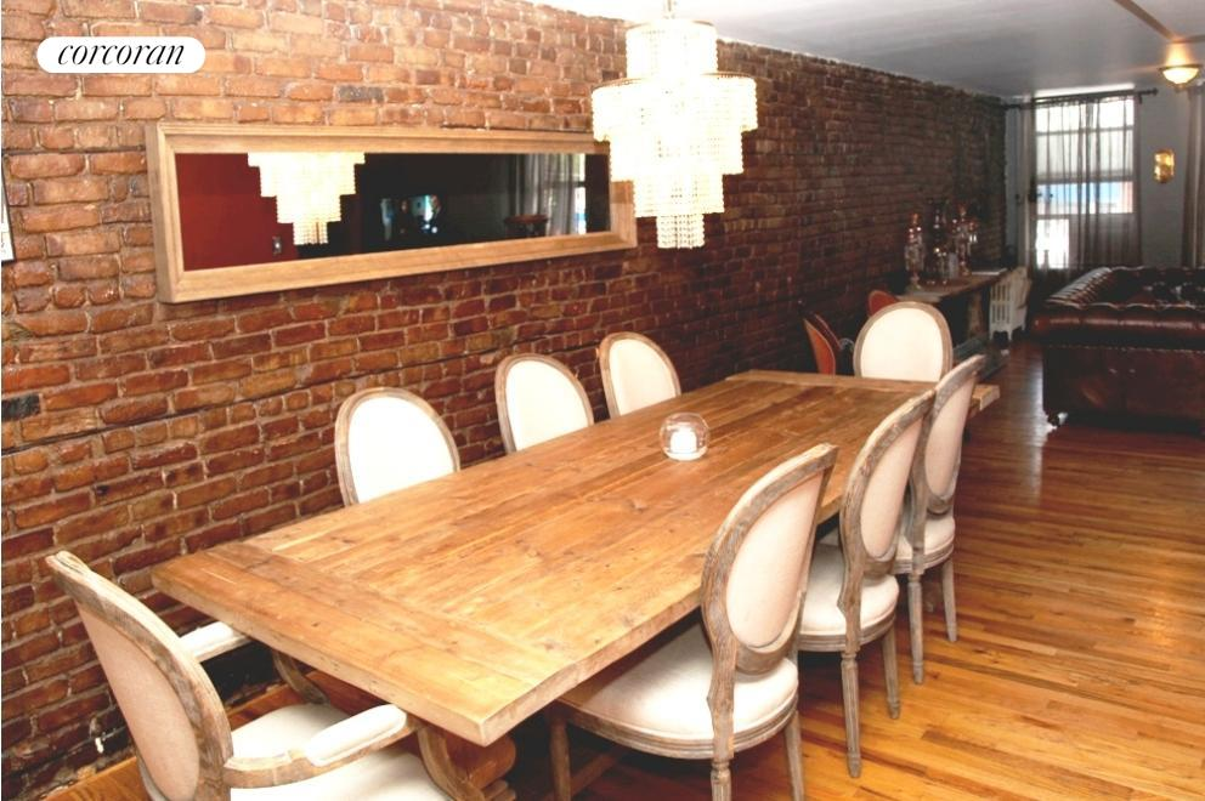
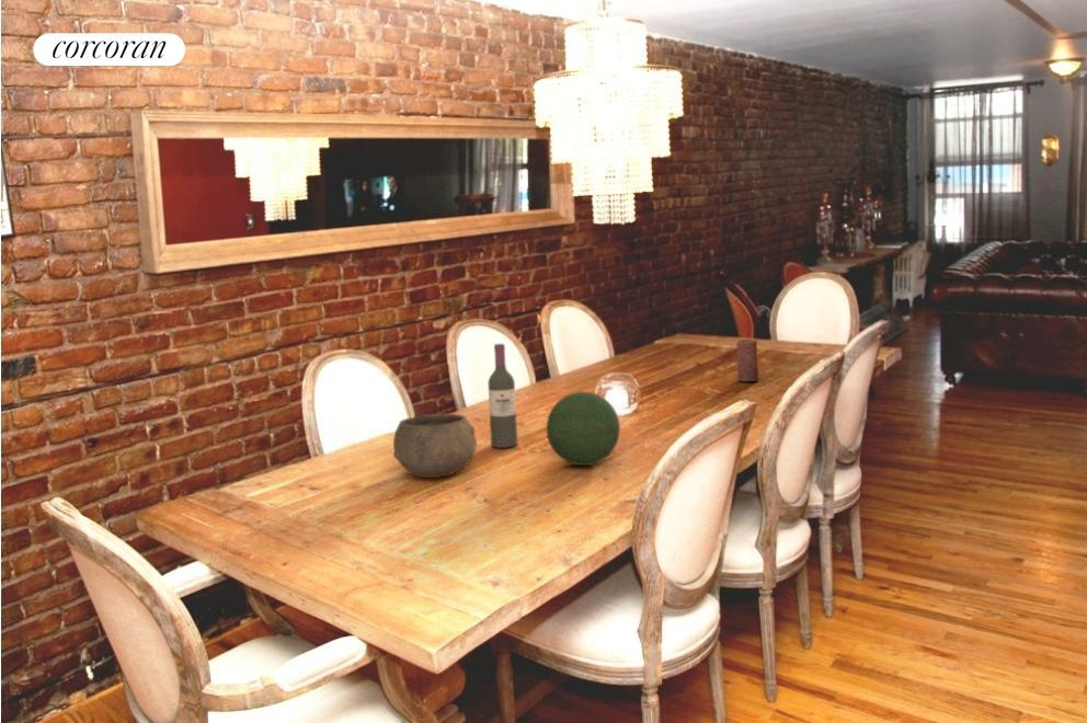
+ bowl (434, 446)
+ candle (747, 359)
+ decorative orb (583, 428)
+ wine bottle (502, 394)
